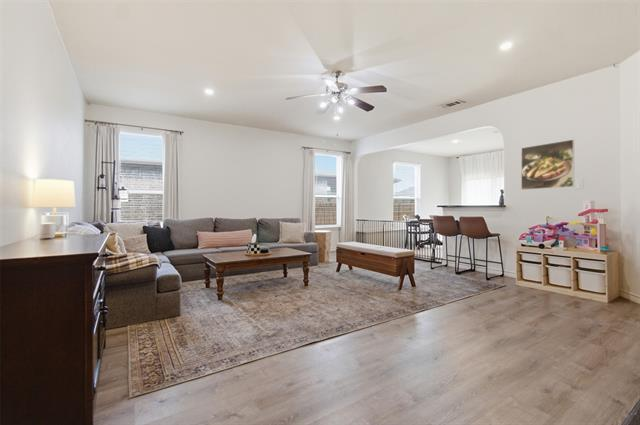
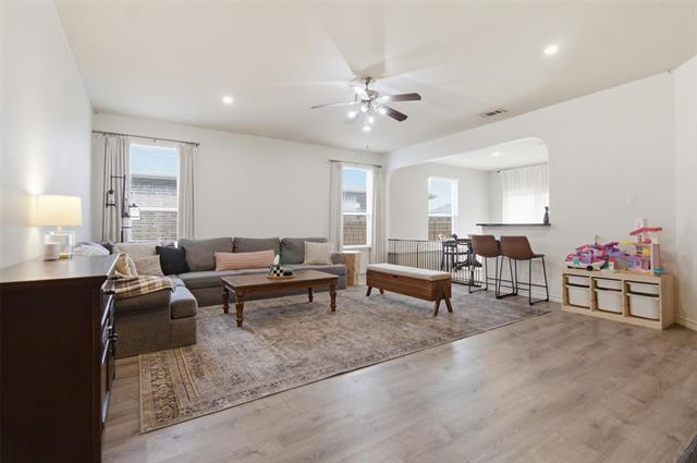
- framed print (546, 166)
